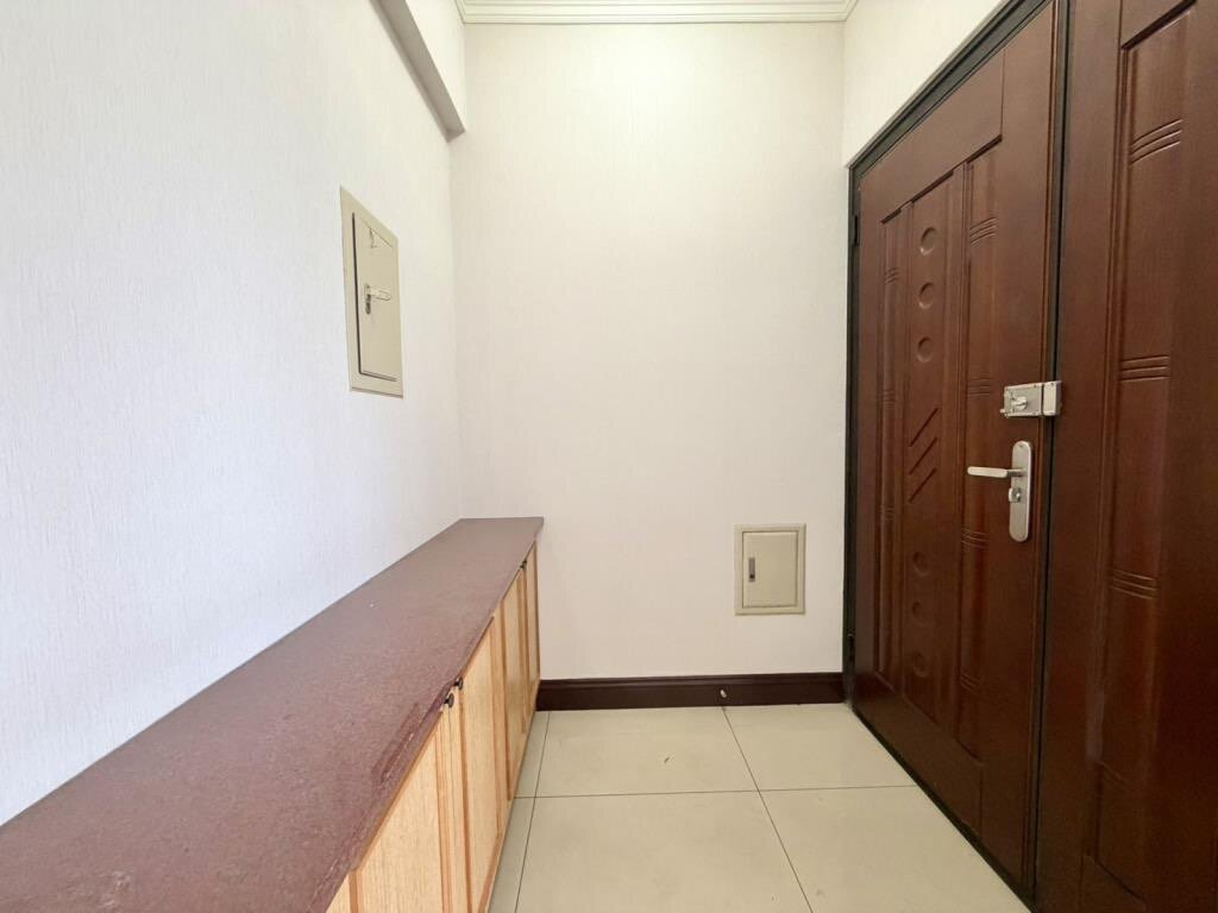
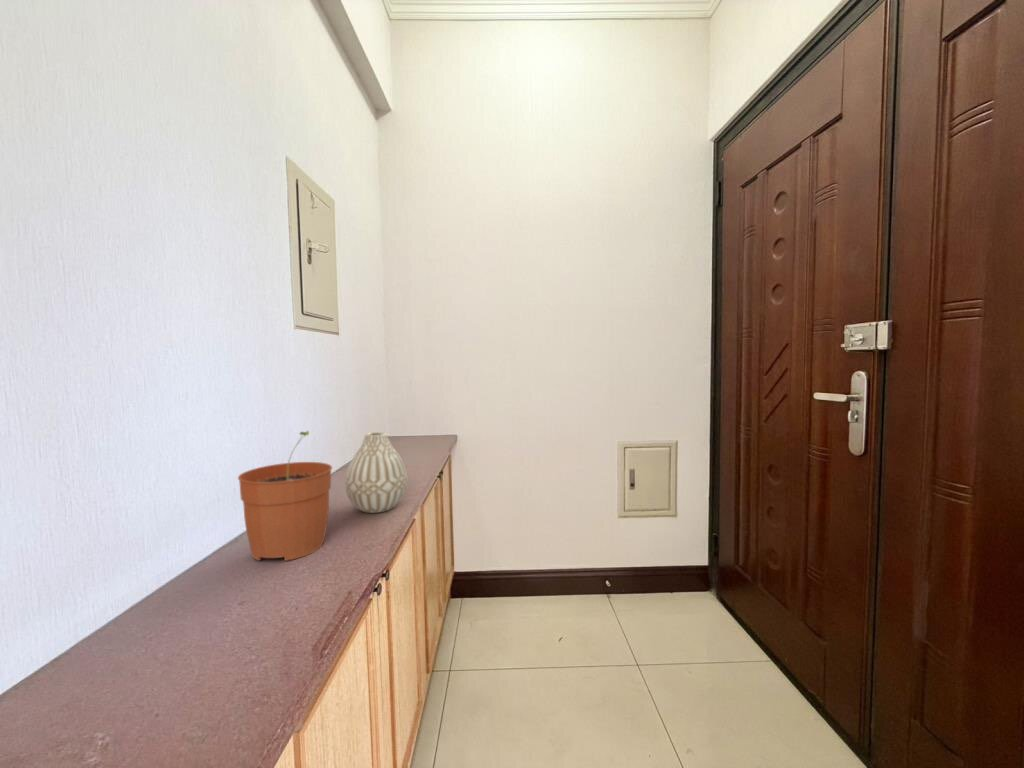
+ vase (376, 470)
+ plant pot (287, 490)
